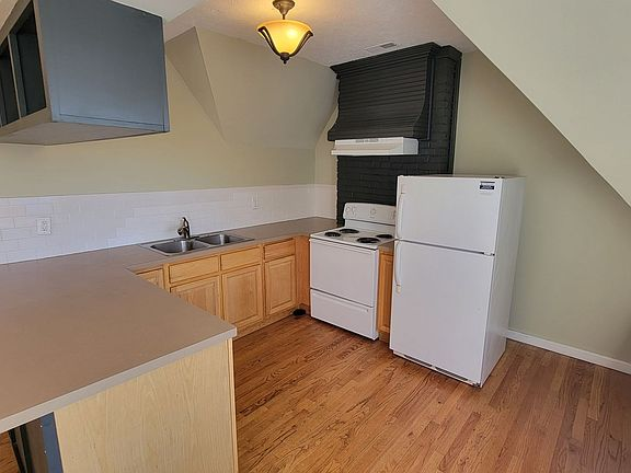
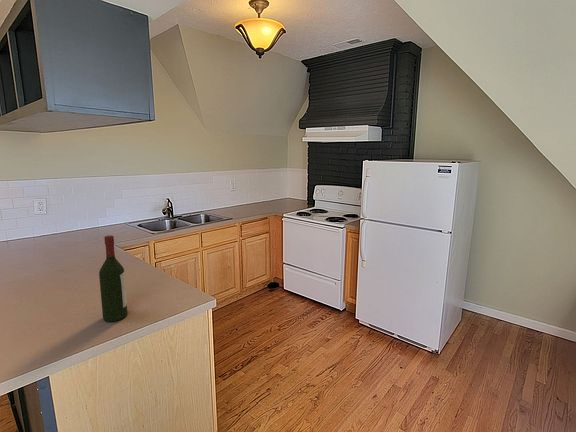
+ wine bottle (112, 277)
